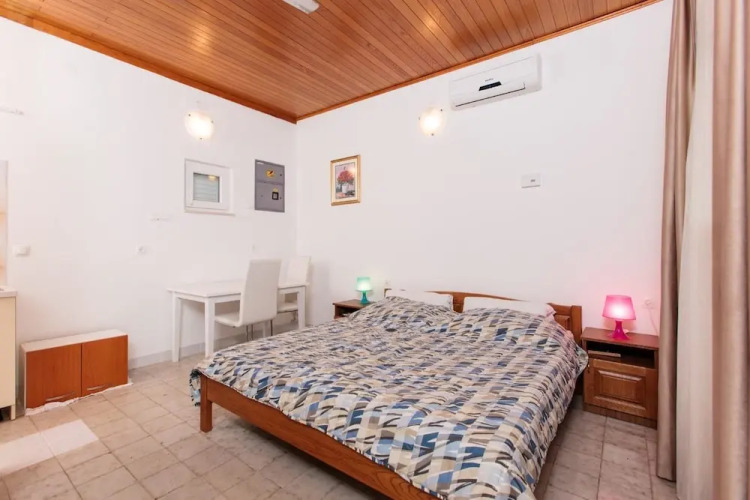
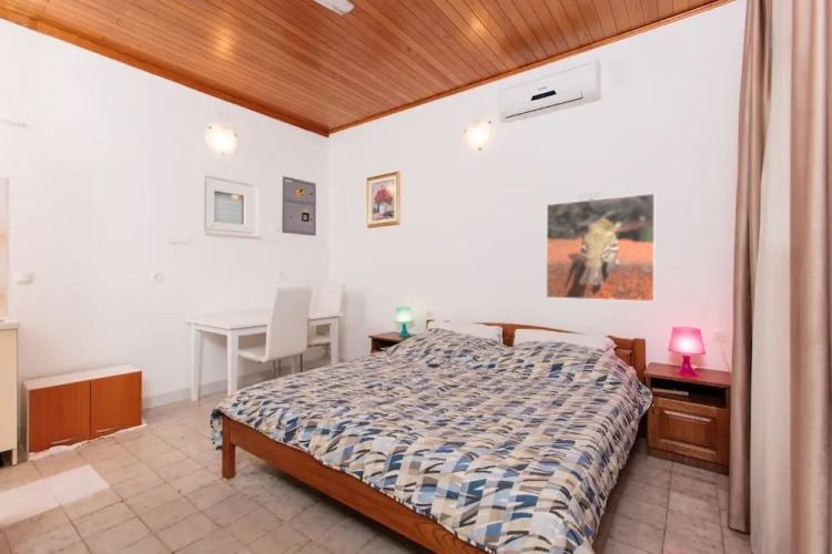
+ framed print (597, 249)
